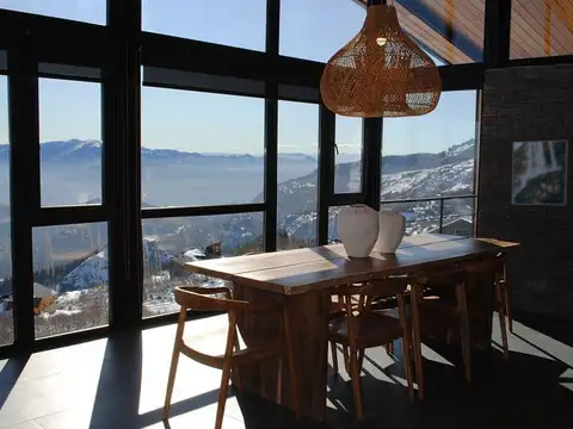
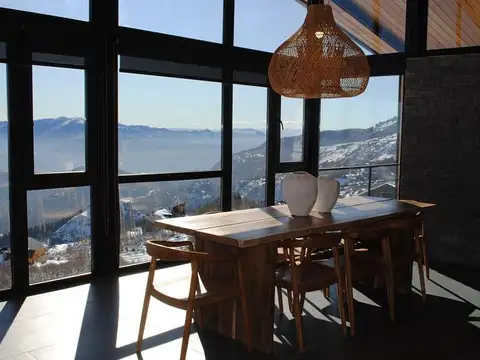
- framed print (538, 173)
